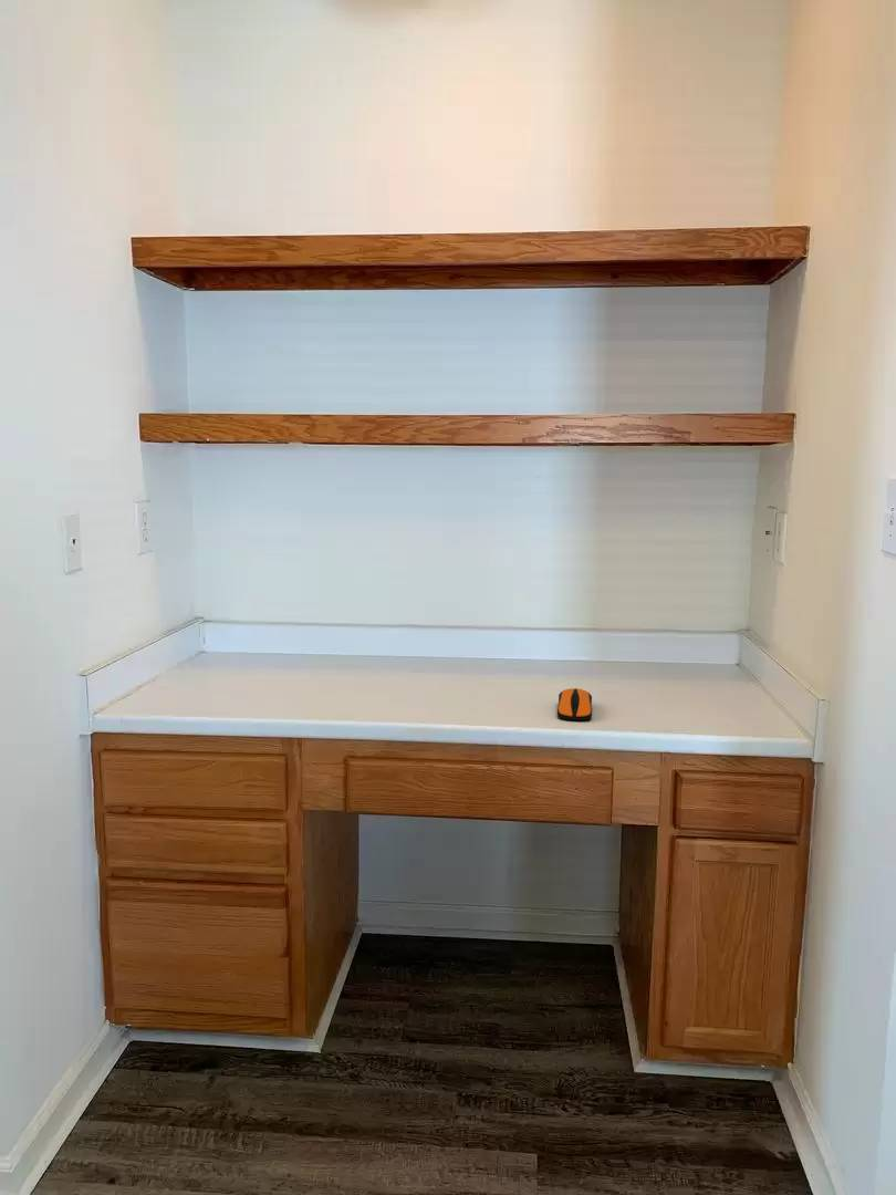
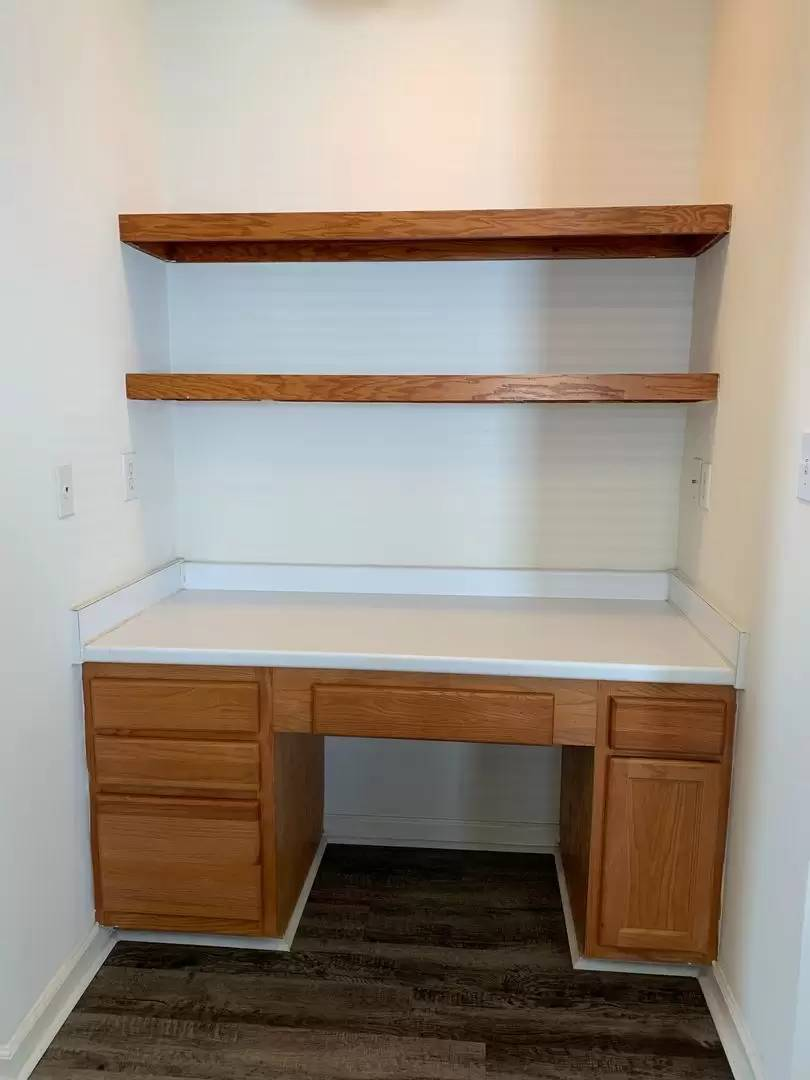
- computer mouse (574, 702)
